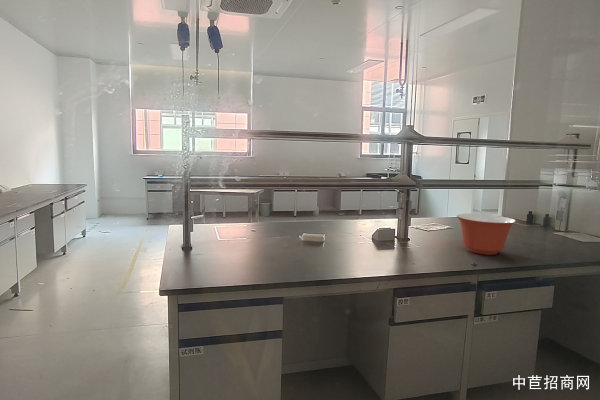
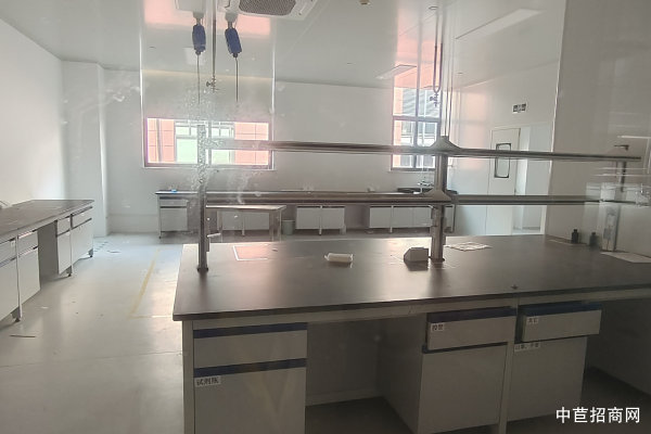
- mixing bowl (484, 234)
